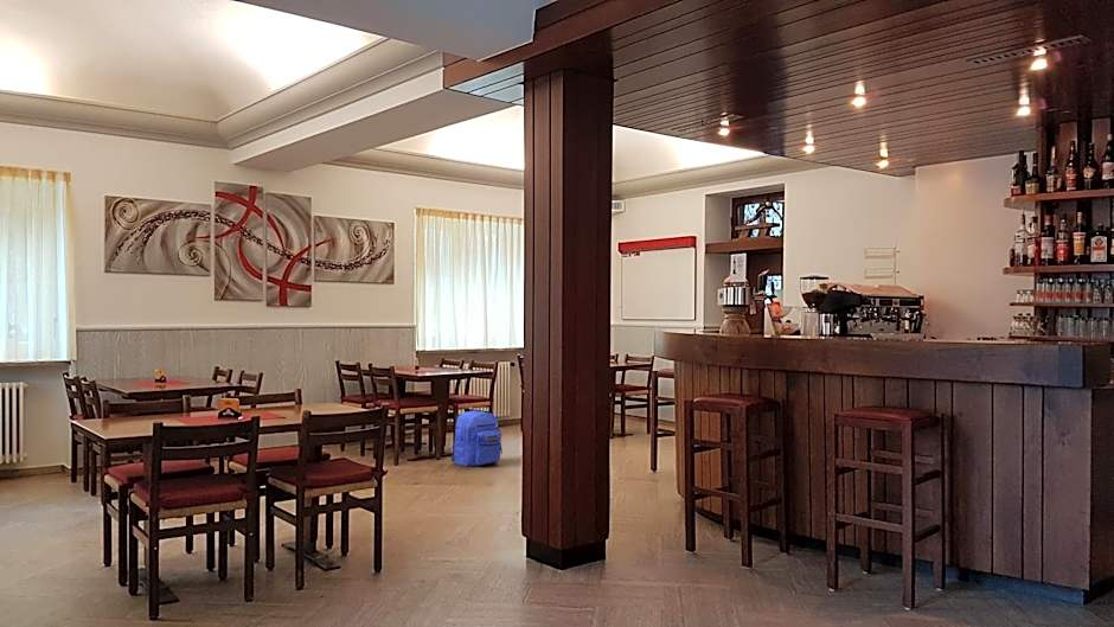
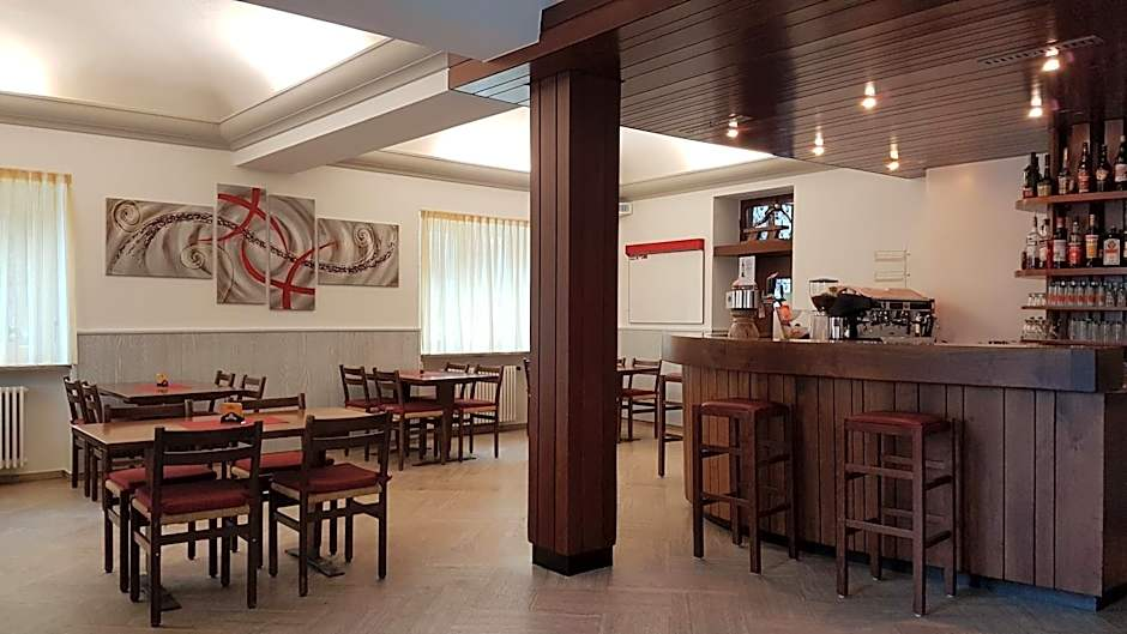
- backpack (480, 437)
